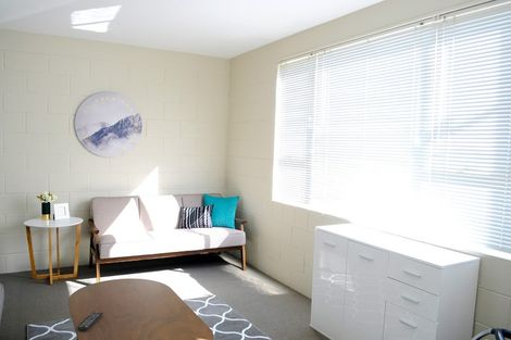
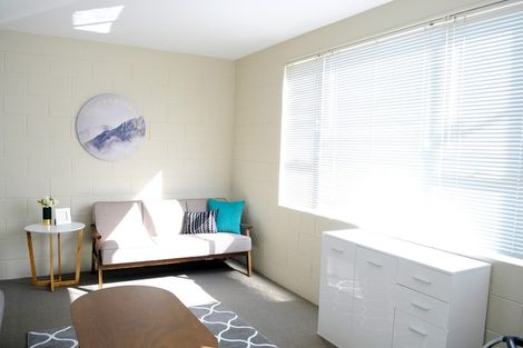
- remote control (90, 320)
